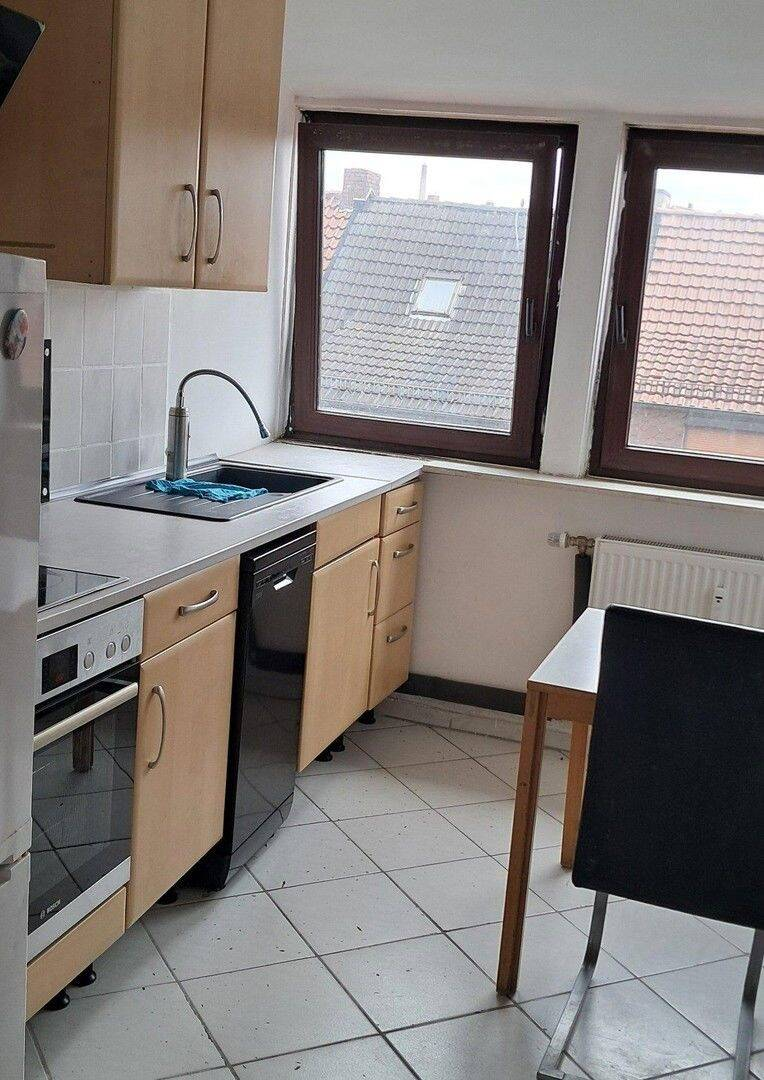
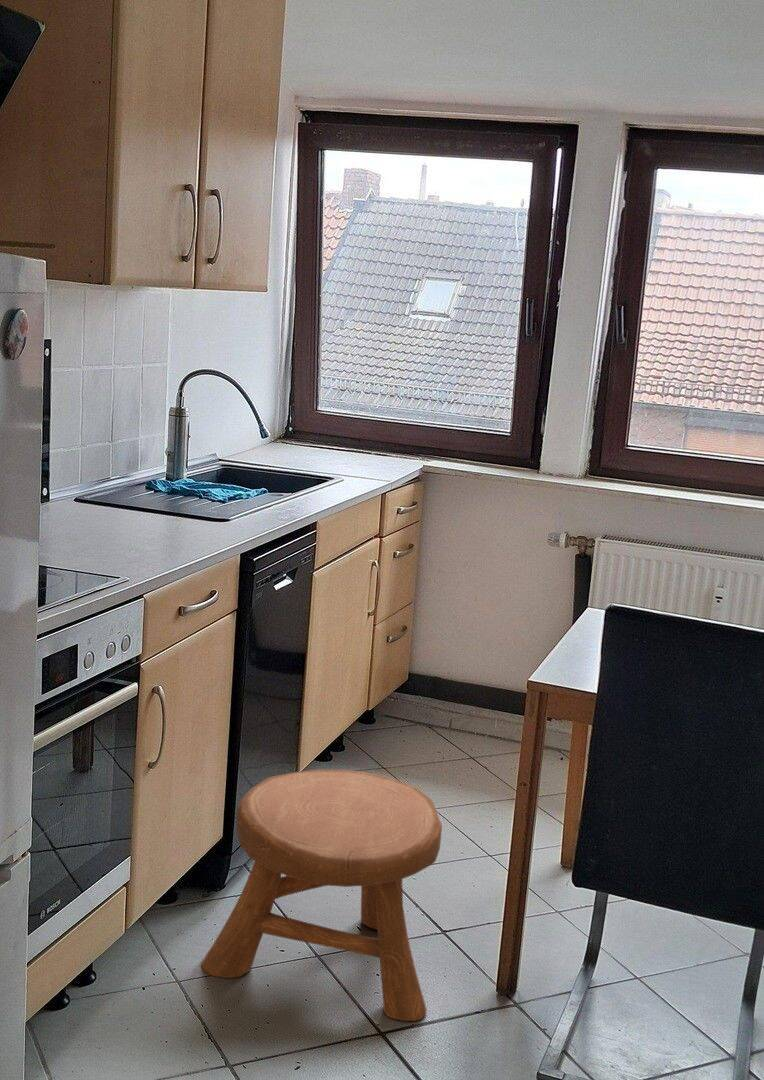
+ stool (321, 886)
